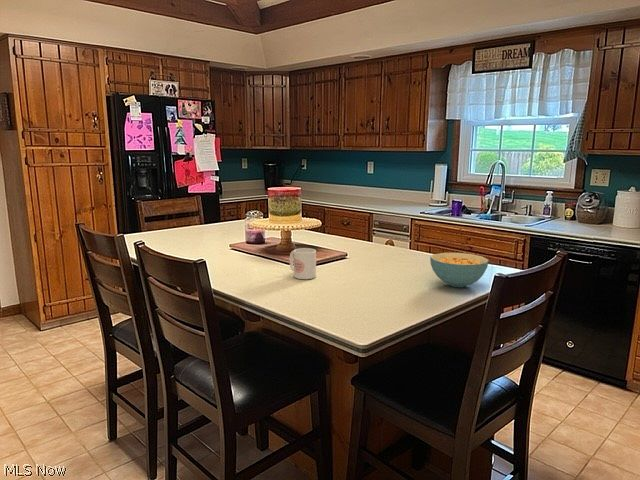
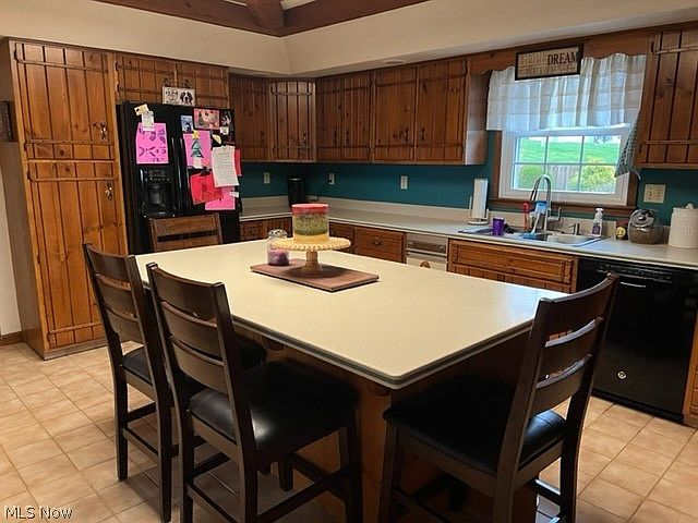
- cereal bowl (458, 271)
- mug (301, 262)
